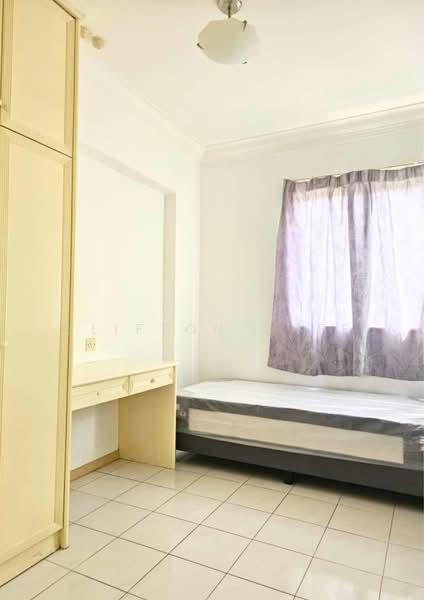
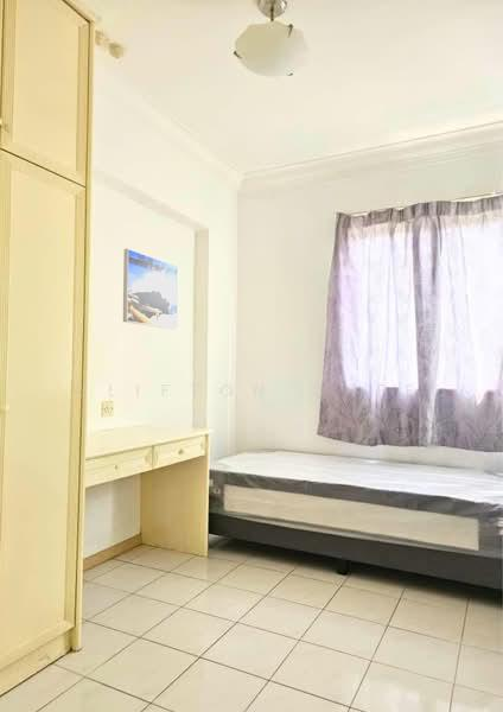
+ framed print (152, 291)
